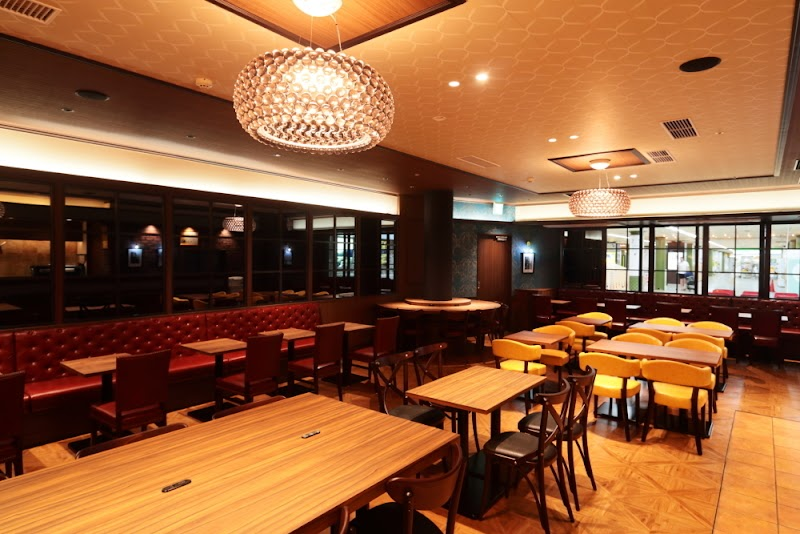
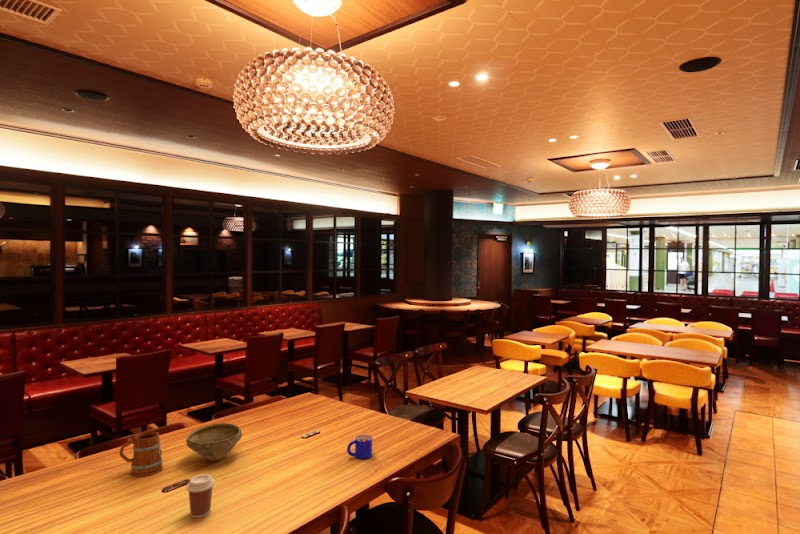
+ bowl (214, 444)
+ coffee cup (200, 495)
+ mug (141, 453)
+ mug (359, 447)
